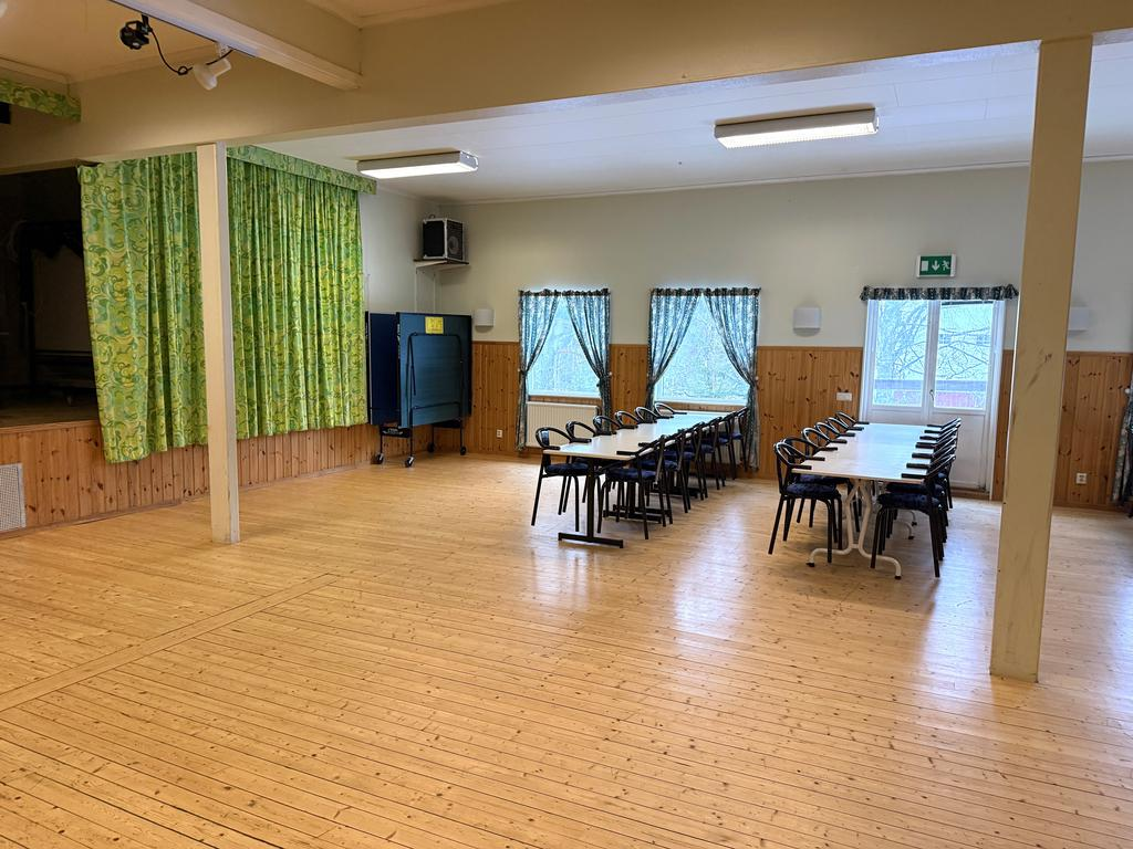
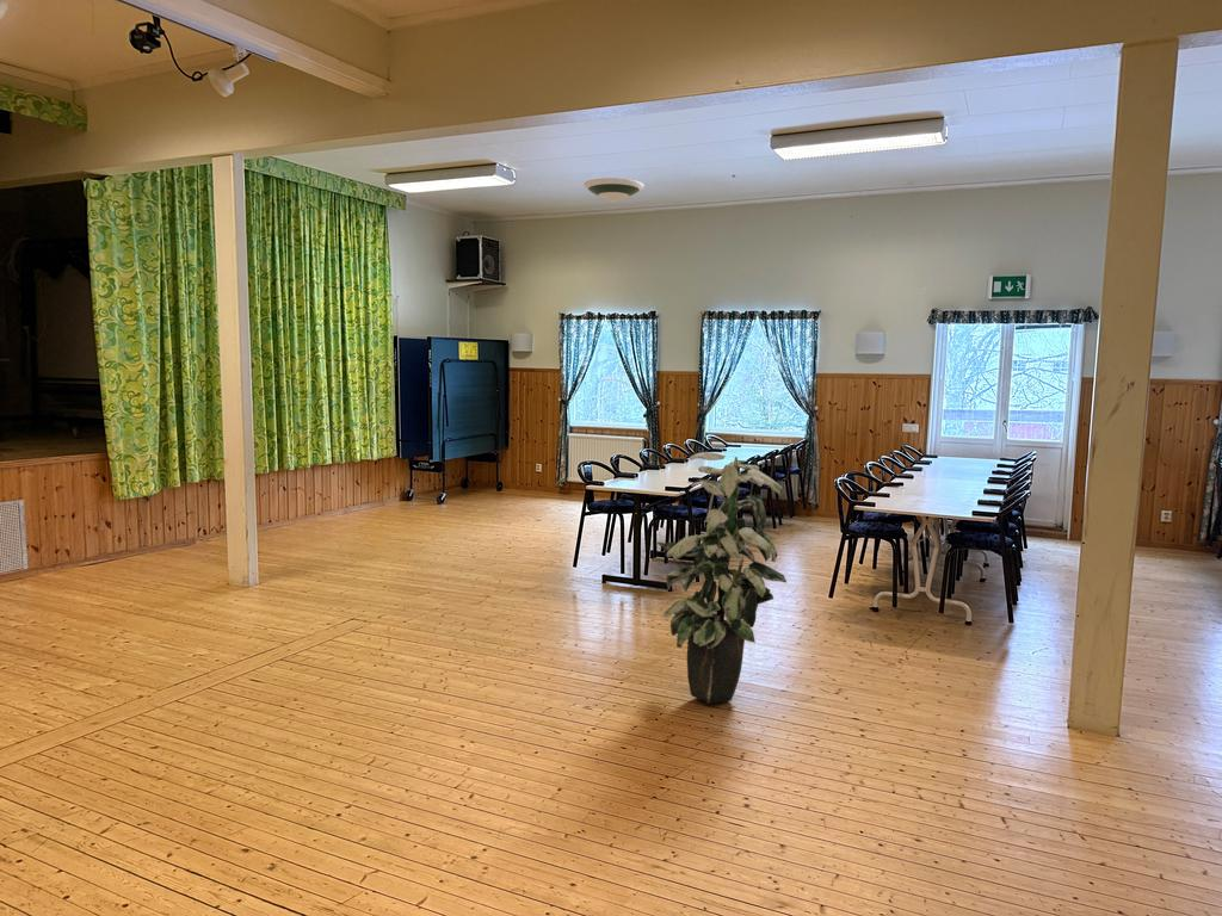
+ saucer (613, 192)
+ indoor plant (717, 575)
